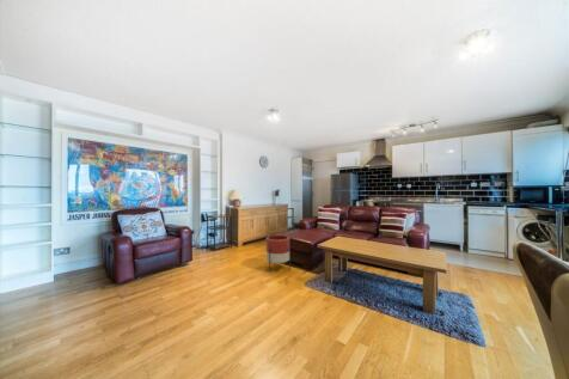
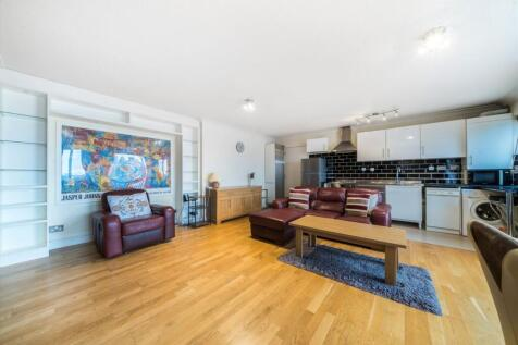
- planter (277, 252)
